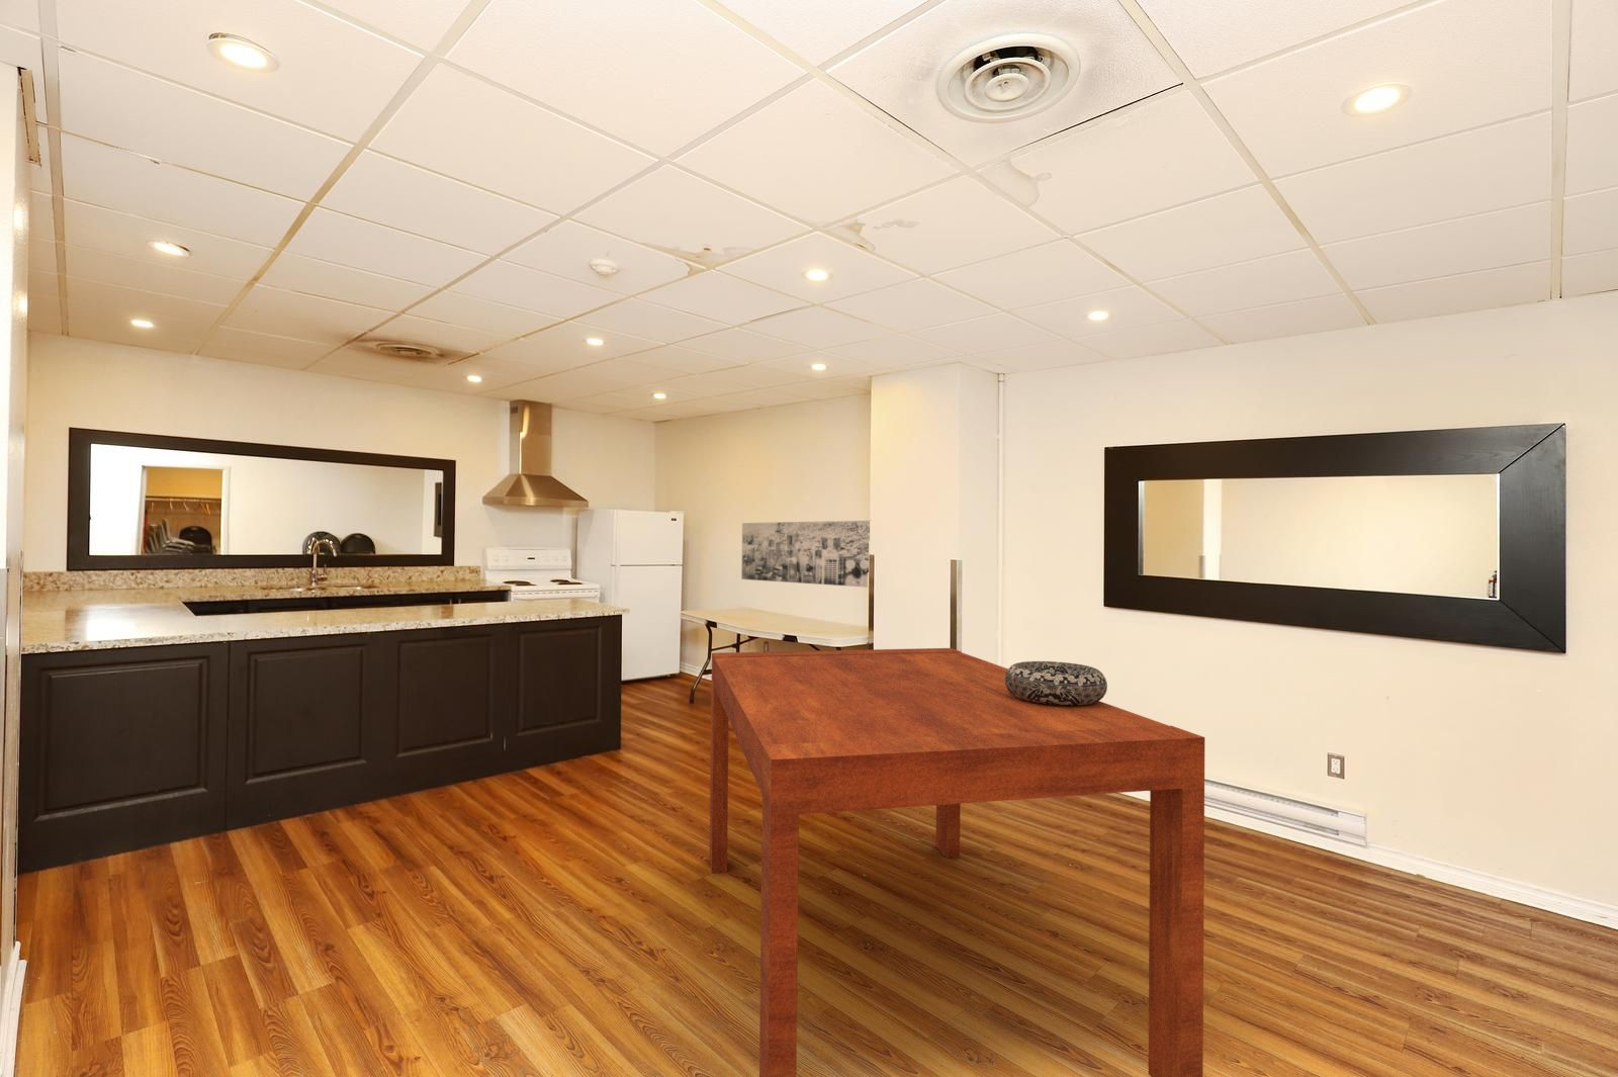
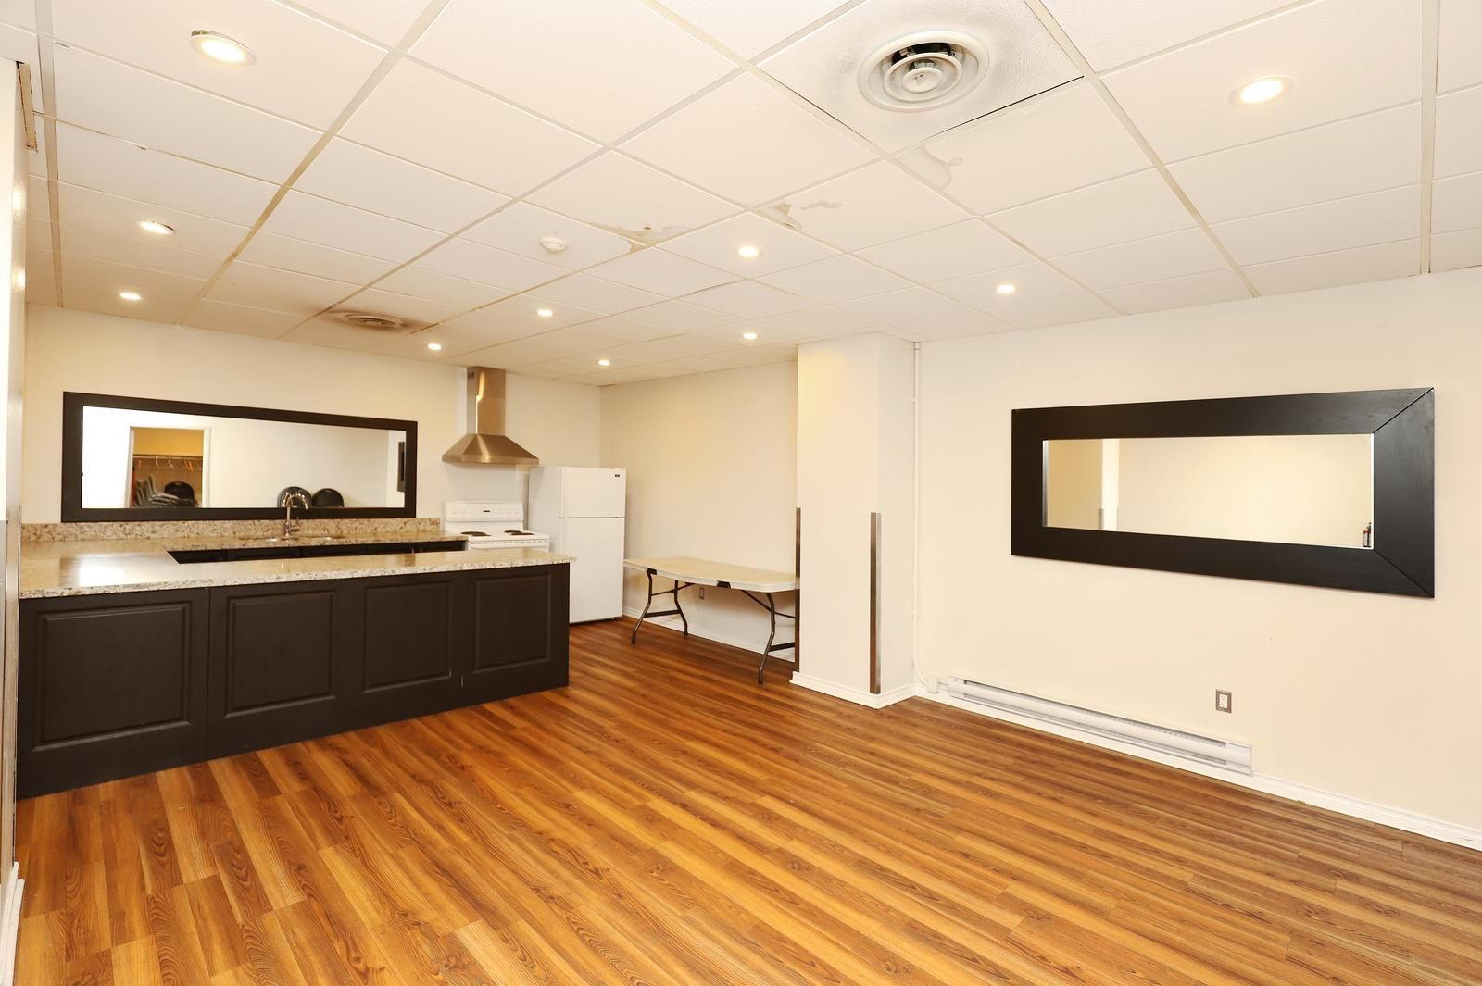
- dining table (891, 807)
- wall art (802, 552)
- decorative bowl (1054, 682)
